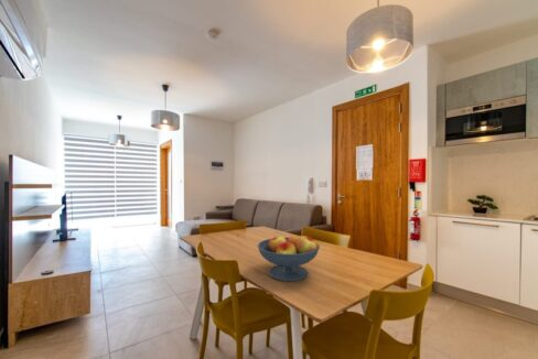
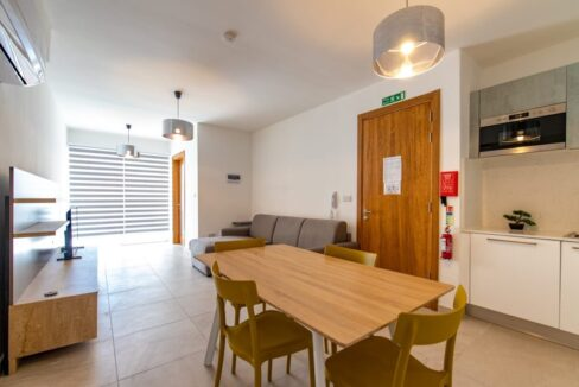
- fruit bowl (288, 253)
